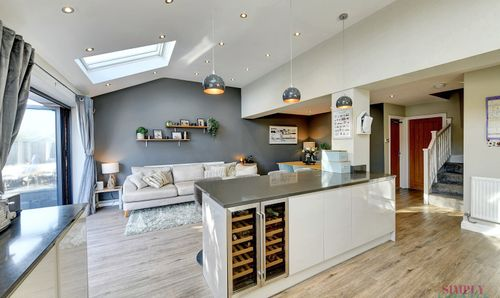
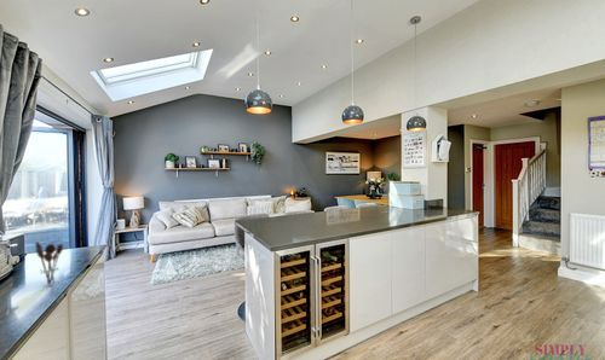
+ utensil holder (48, 262)
